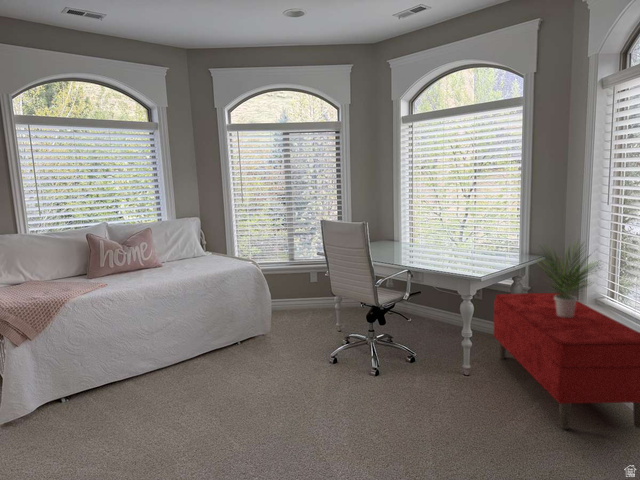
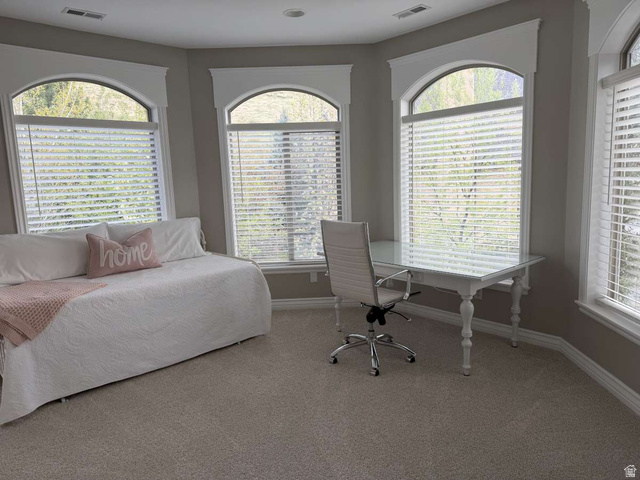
- potted plant (566, 278)
- bench (560, 350)
